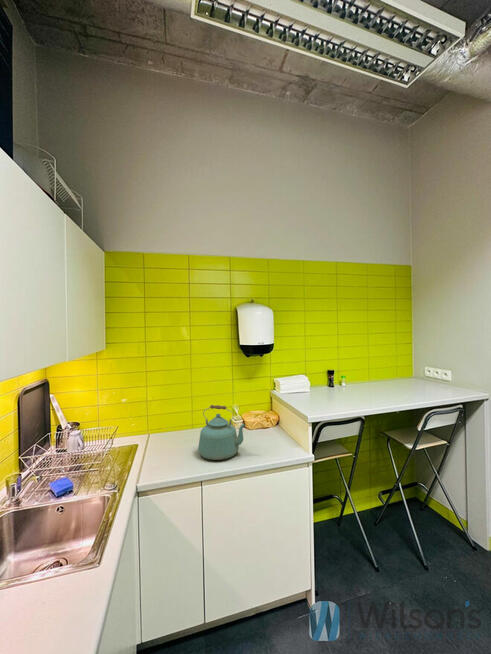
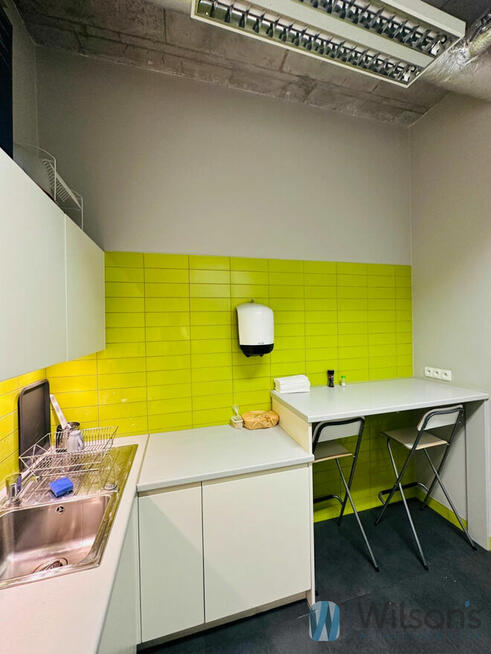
- kettle (222, 429)
